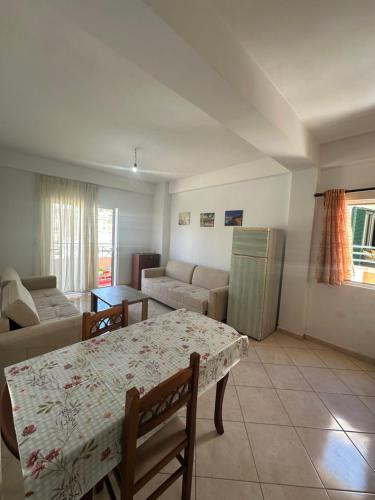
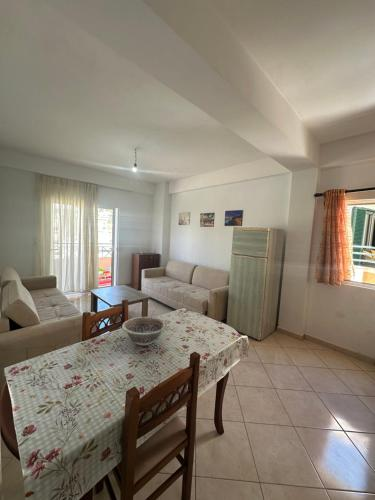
+ decorative bowl (144, 332)
